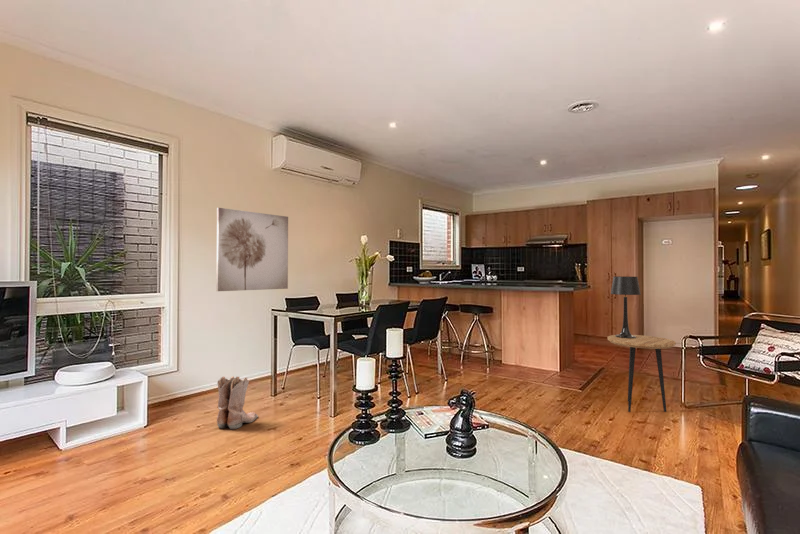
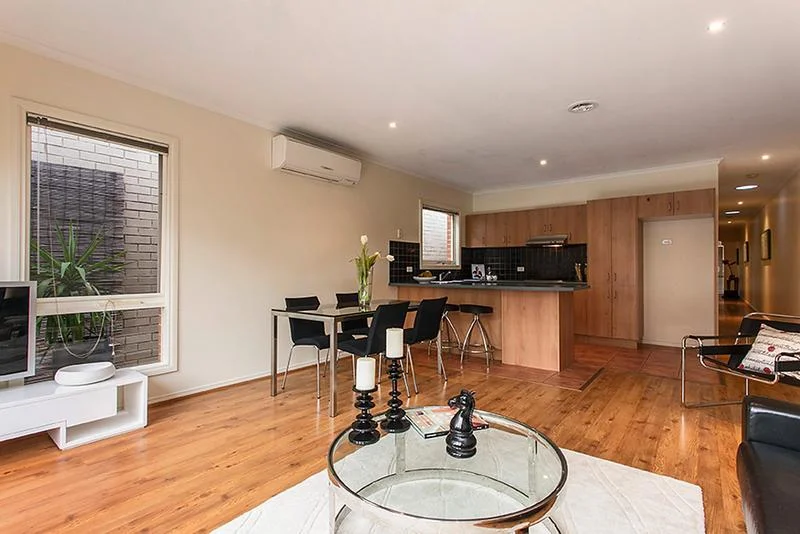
- table lamp (625, 306)
- wall art (254, 251)
- boots (237, 398)
- side table (633, 373)
